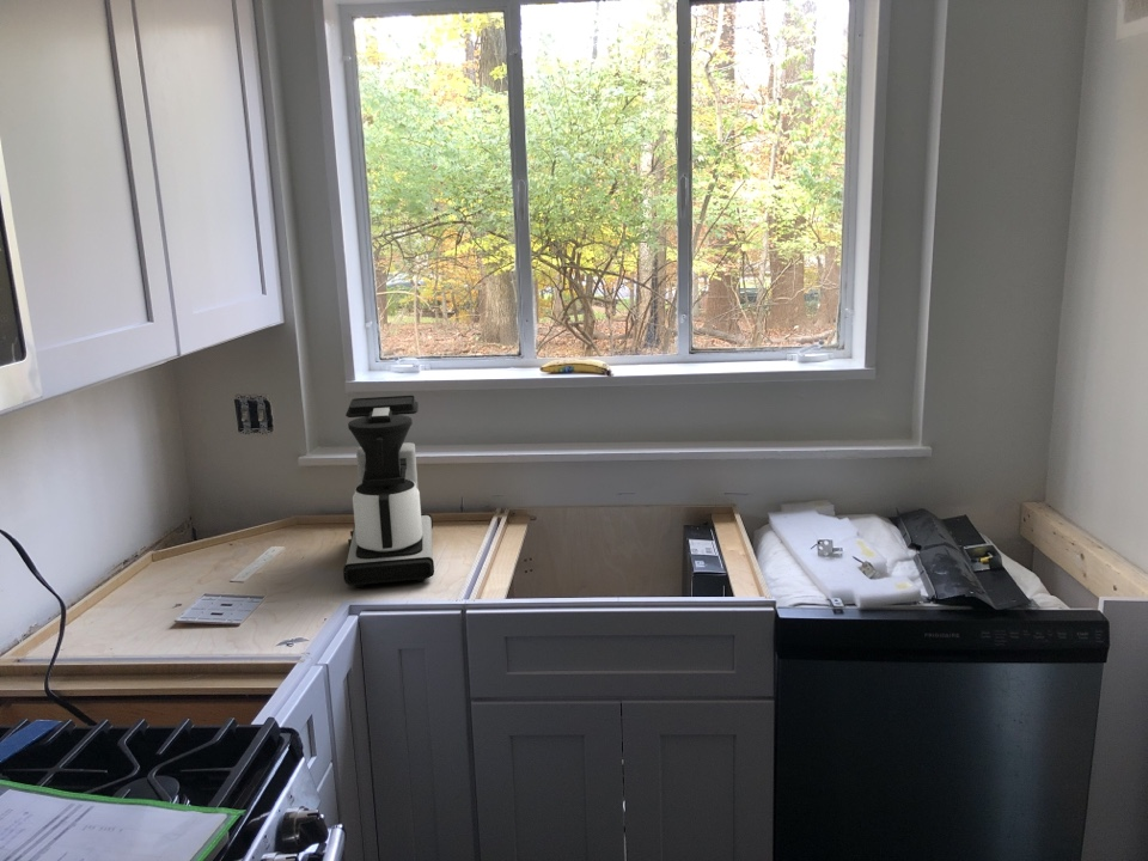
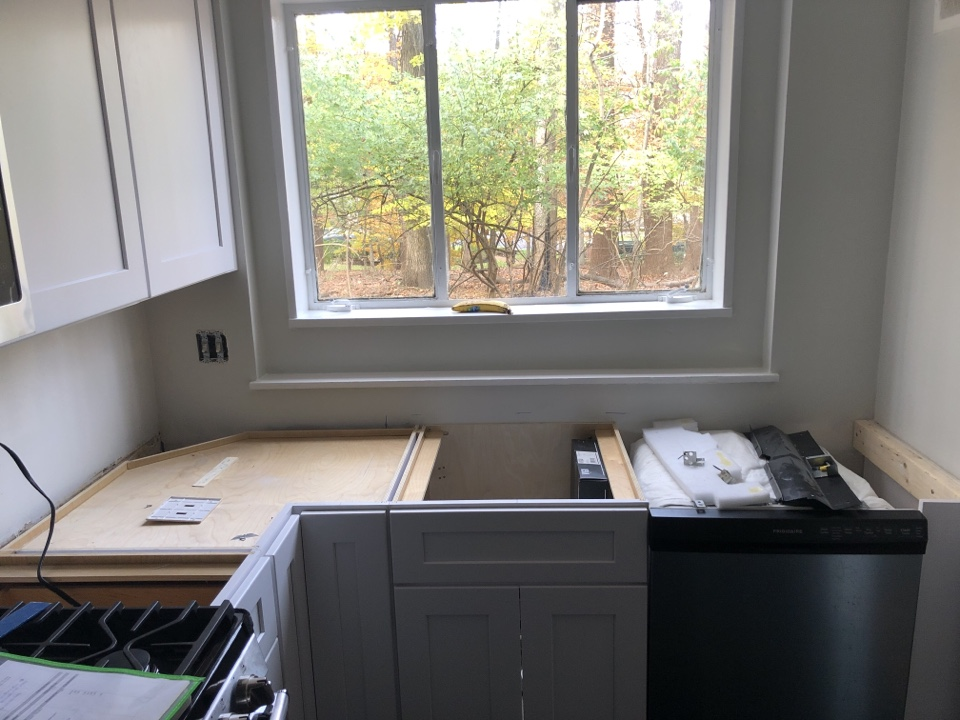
- coffee maker (386, 486)
